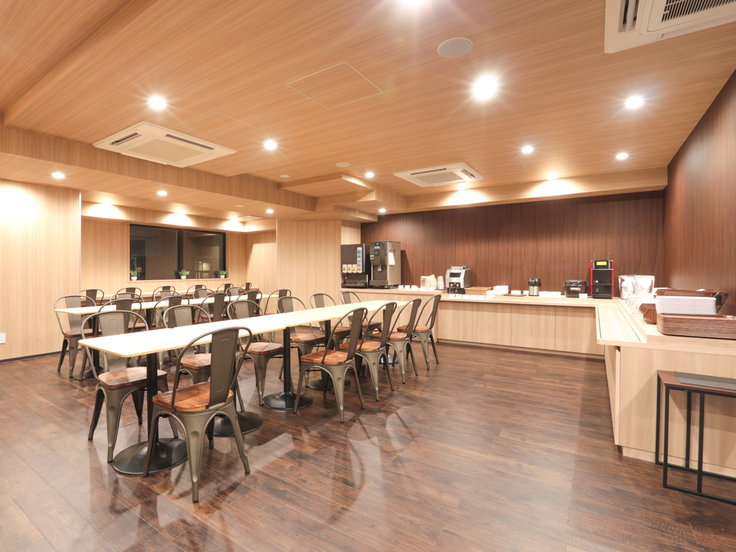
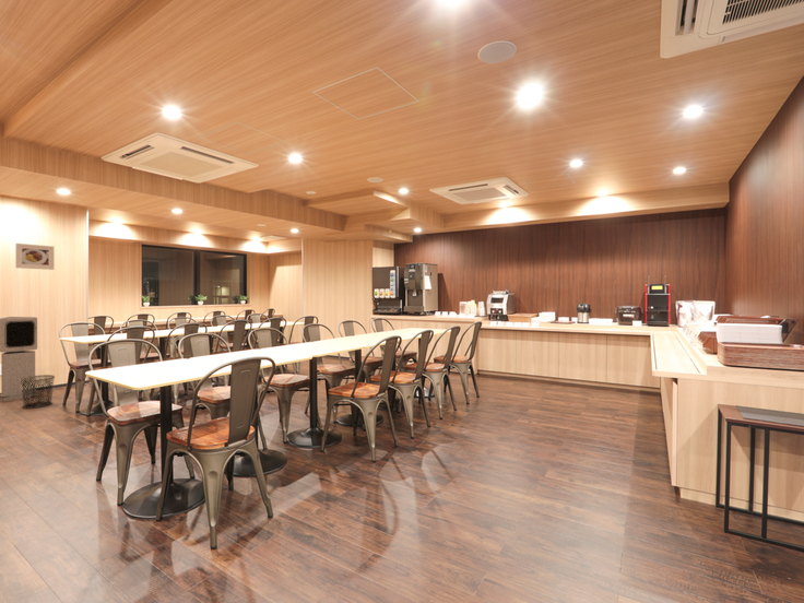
+ air purifier (15, 357)
+ waste bin (37, 392)
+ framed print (35, 257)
